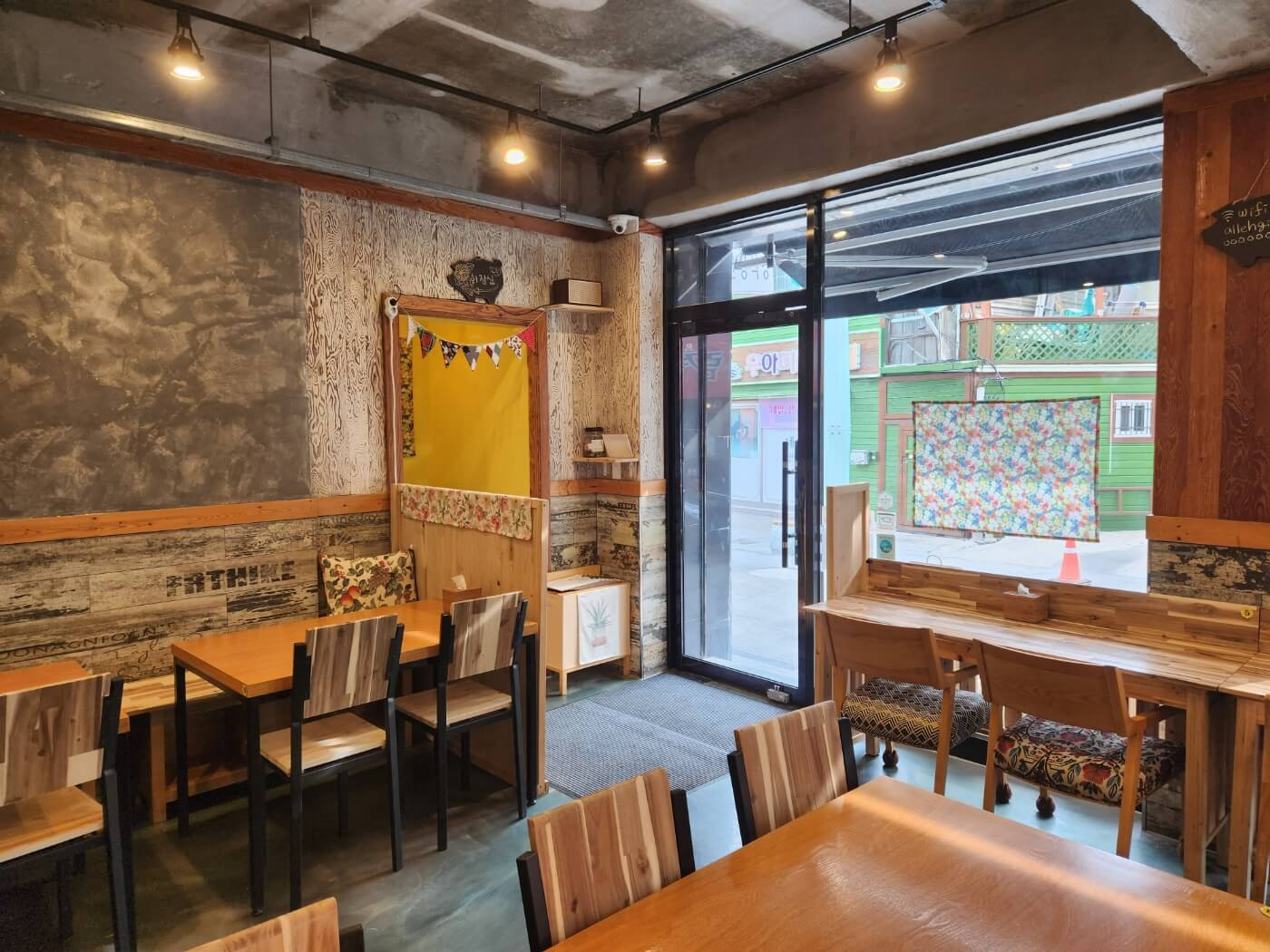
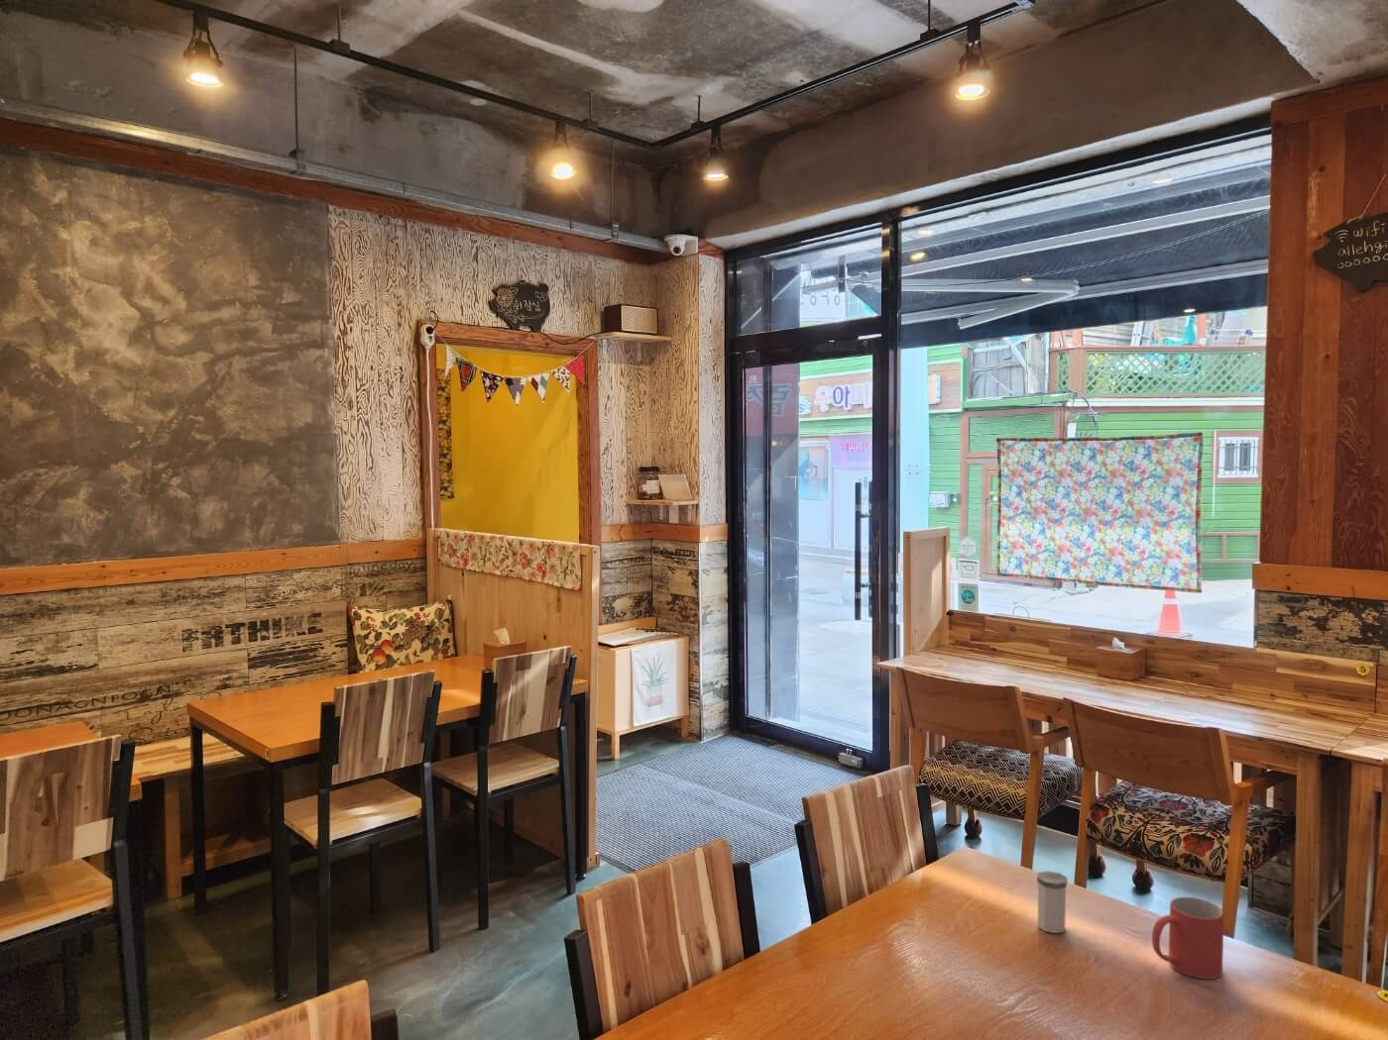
+ salt shaker (1051, 901)
+ mug (1186, 938)
